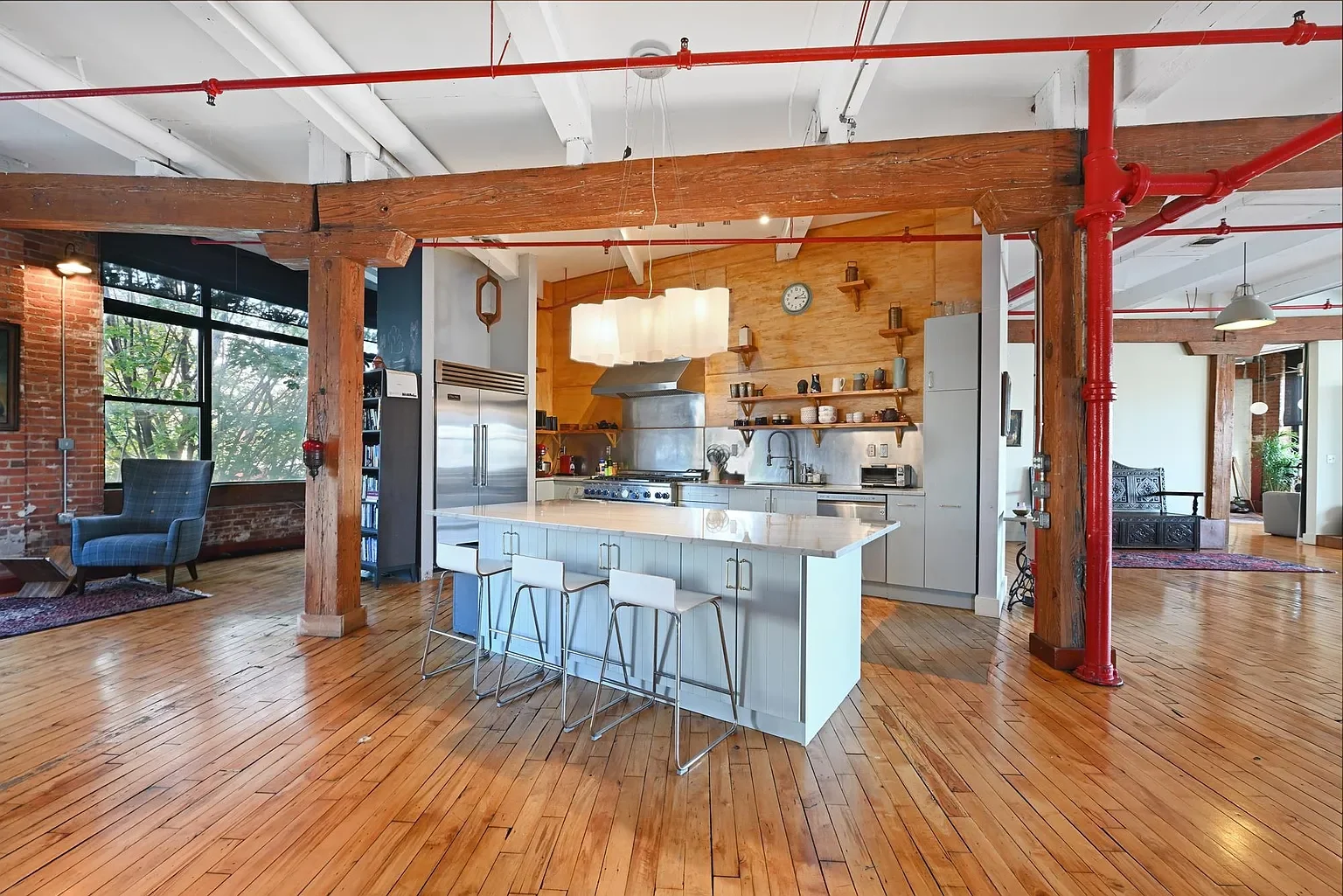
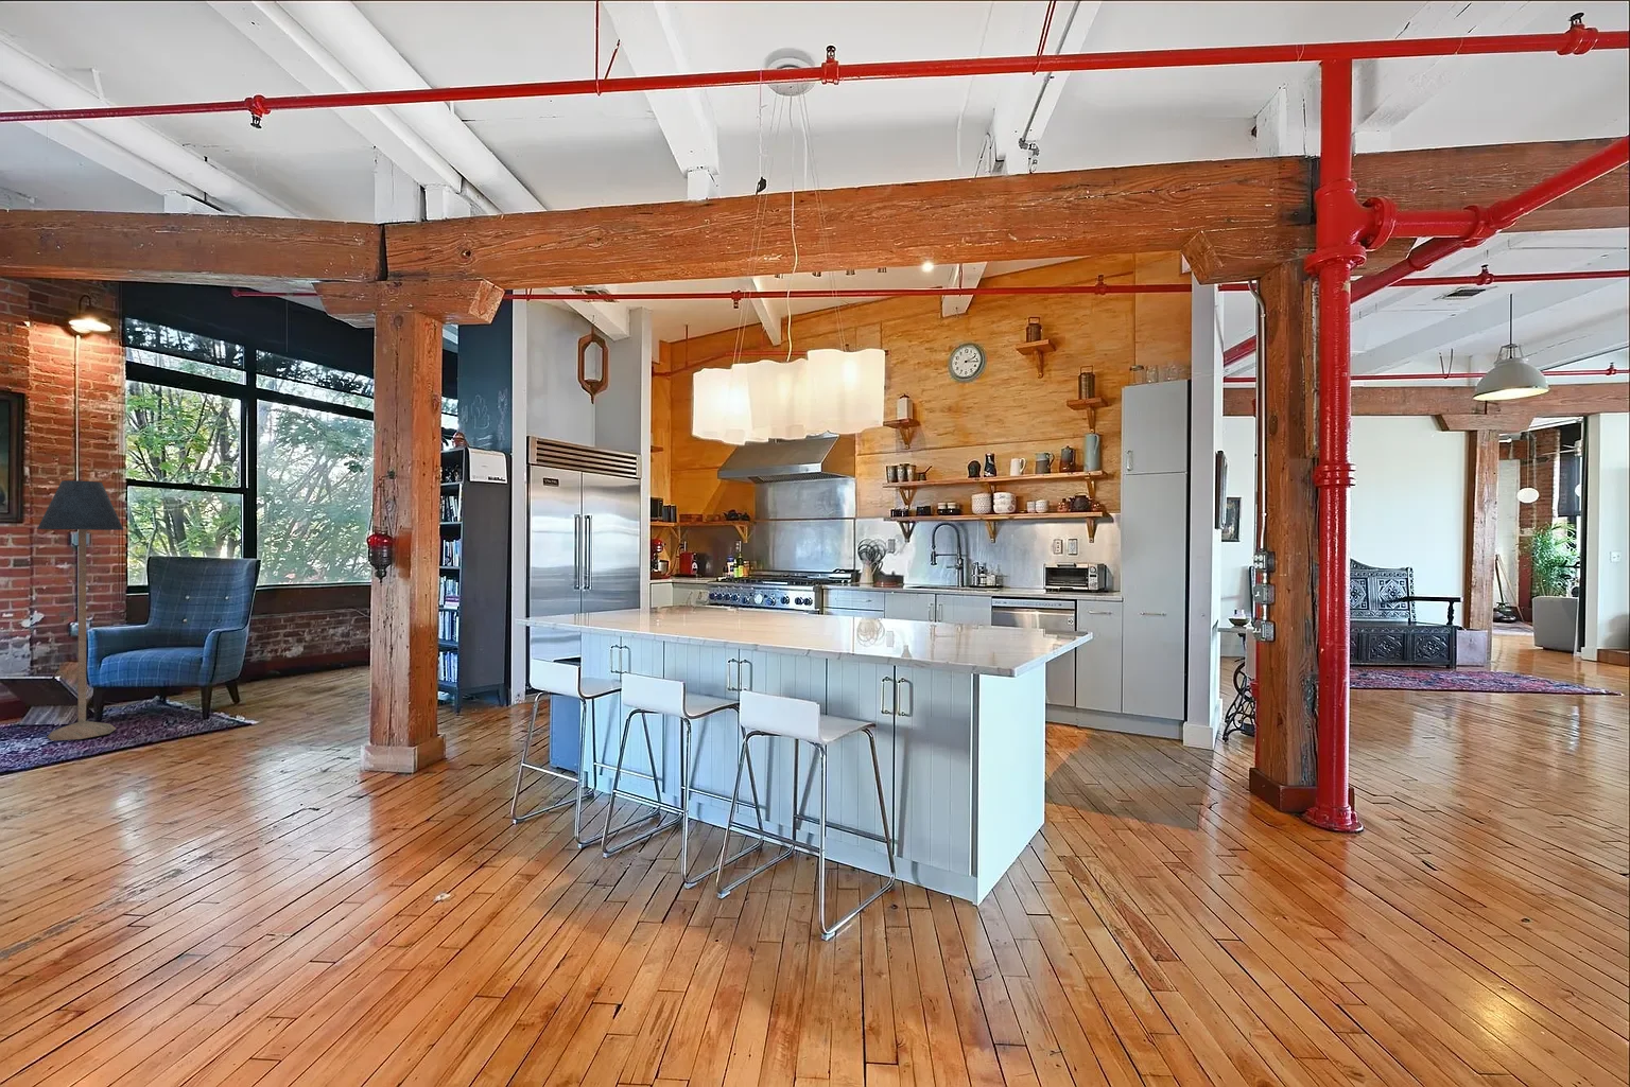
+ floor lamp (81, 608)
